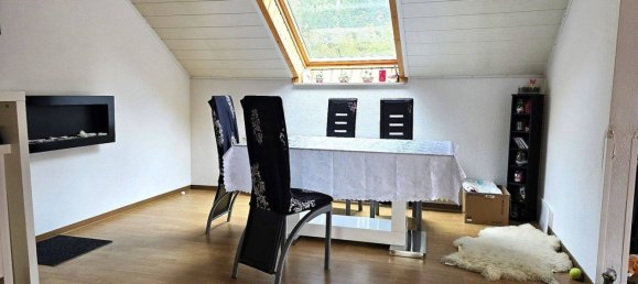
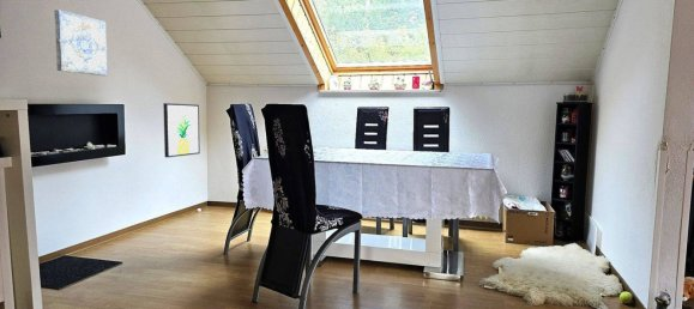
+ wall art (182, 129)
+ wall art (83, 44)
